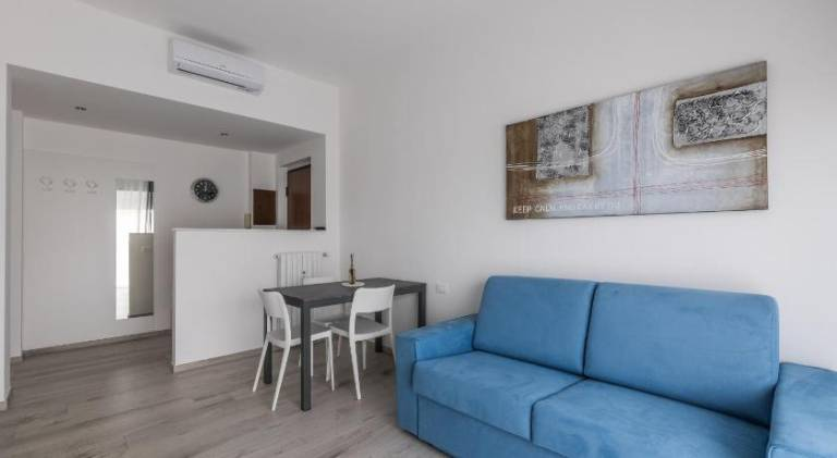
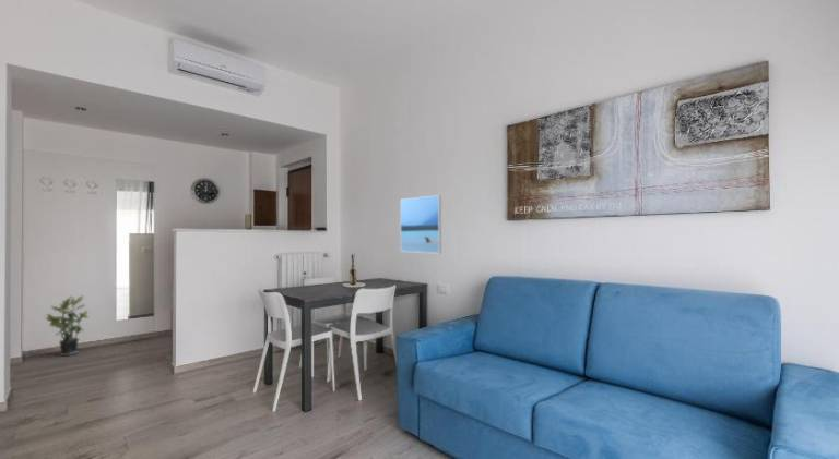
+ potted plant (67, 325)
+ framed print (420, 225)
